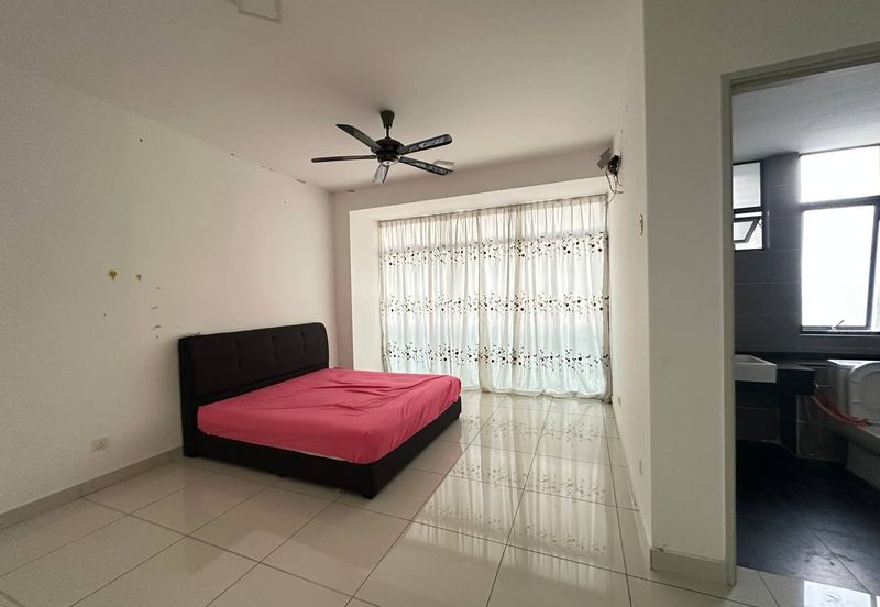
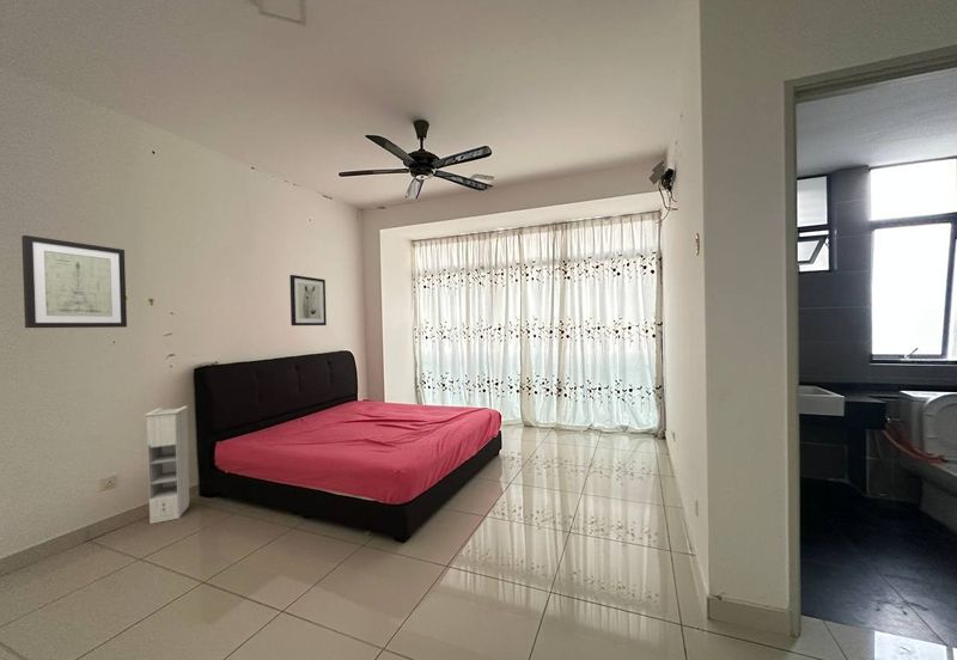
+ wall art (79, 285)
+ cabinet (169, 462)
+ wall art (309, 301)
